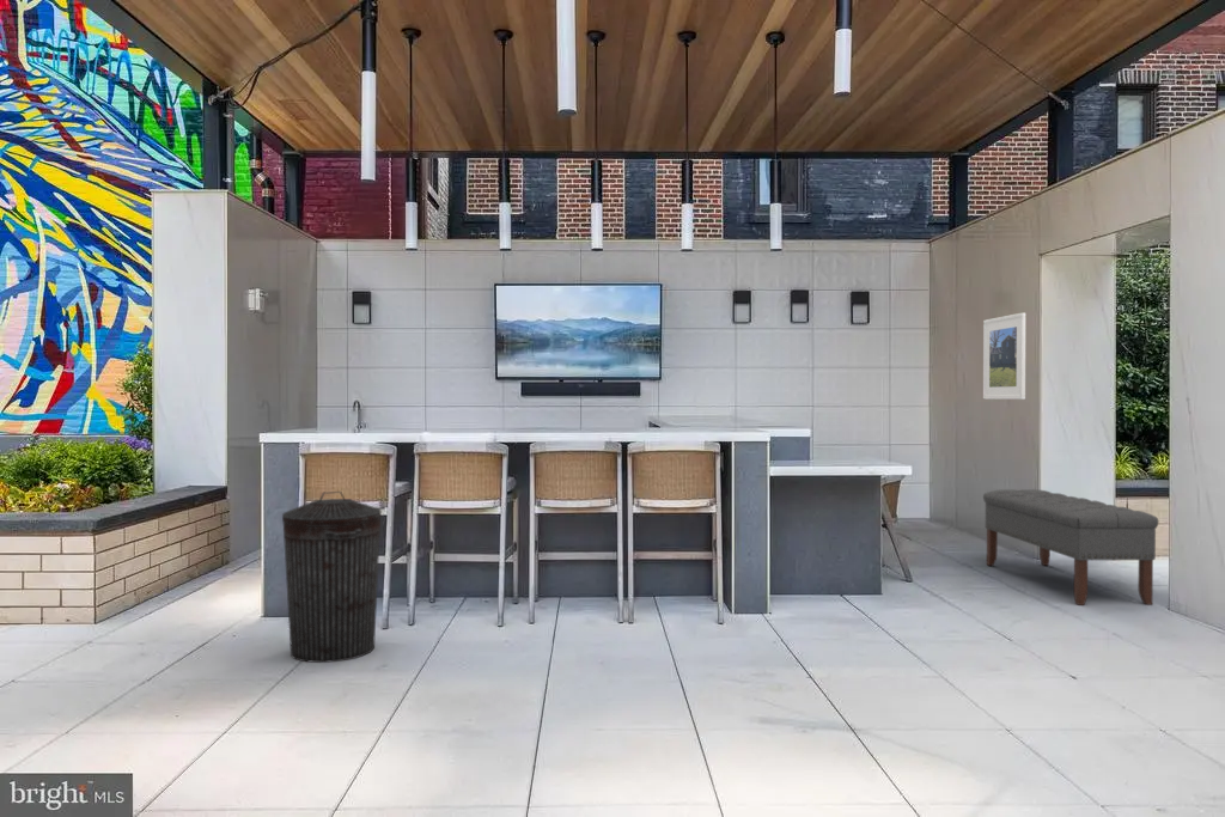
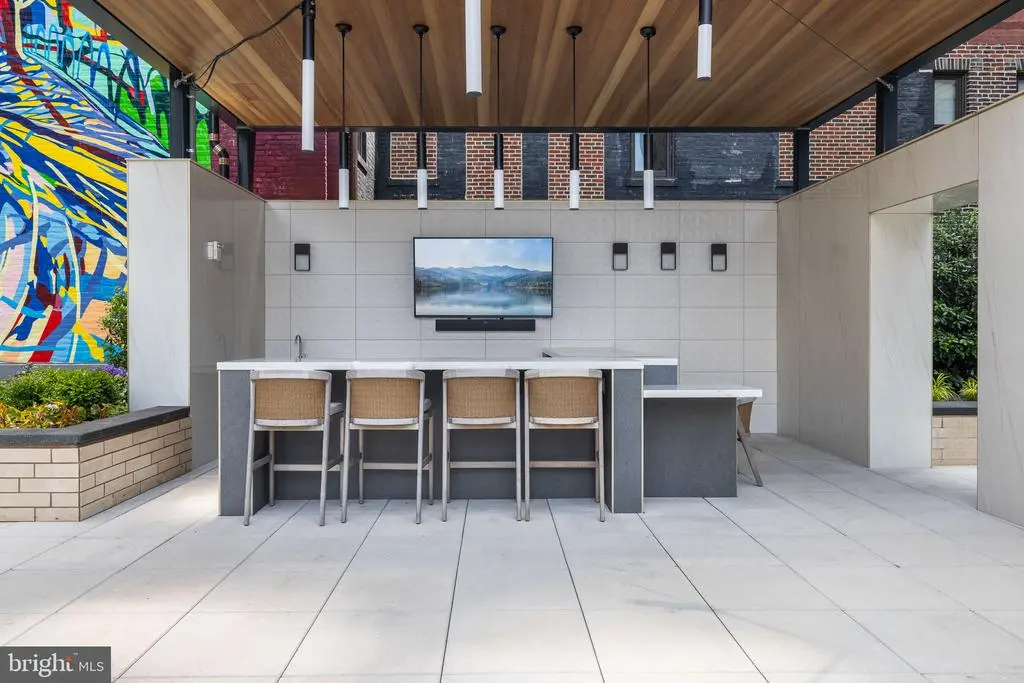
- trash can (333, 571)
- bench (1060, 541)
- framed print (1002, 358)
